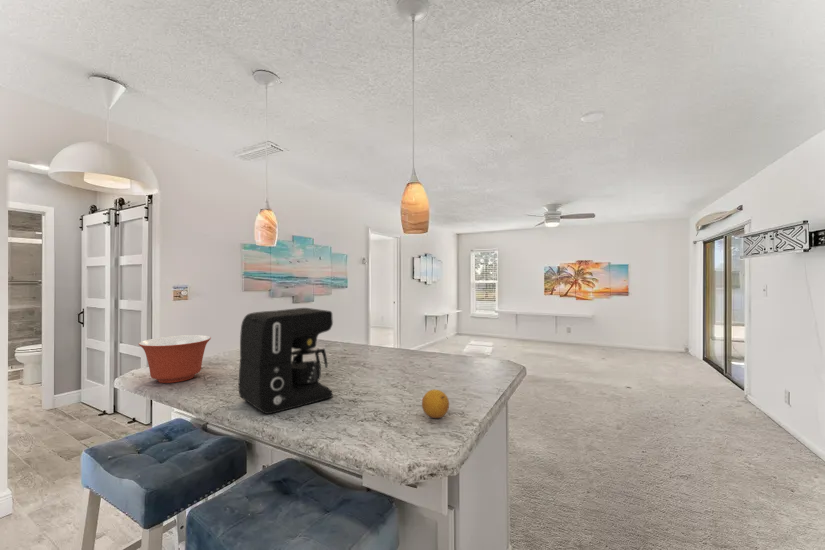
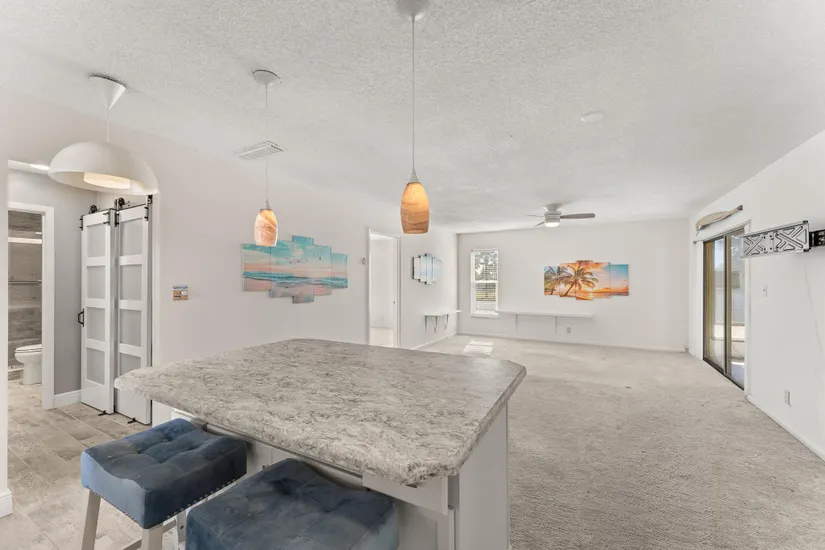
- mixing bowl (176, 359)
- fruit (435, 403)
- coffee maker (291, 354)
